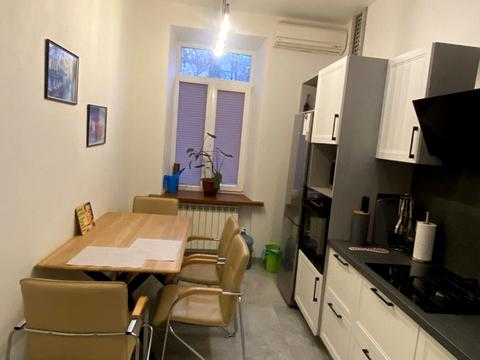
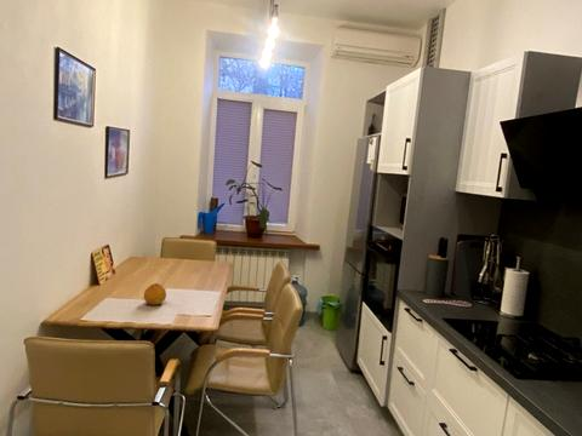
+ fruit (155, 293)
